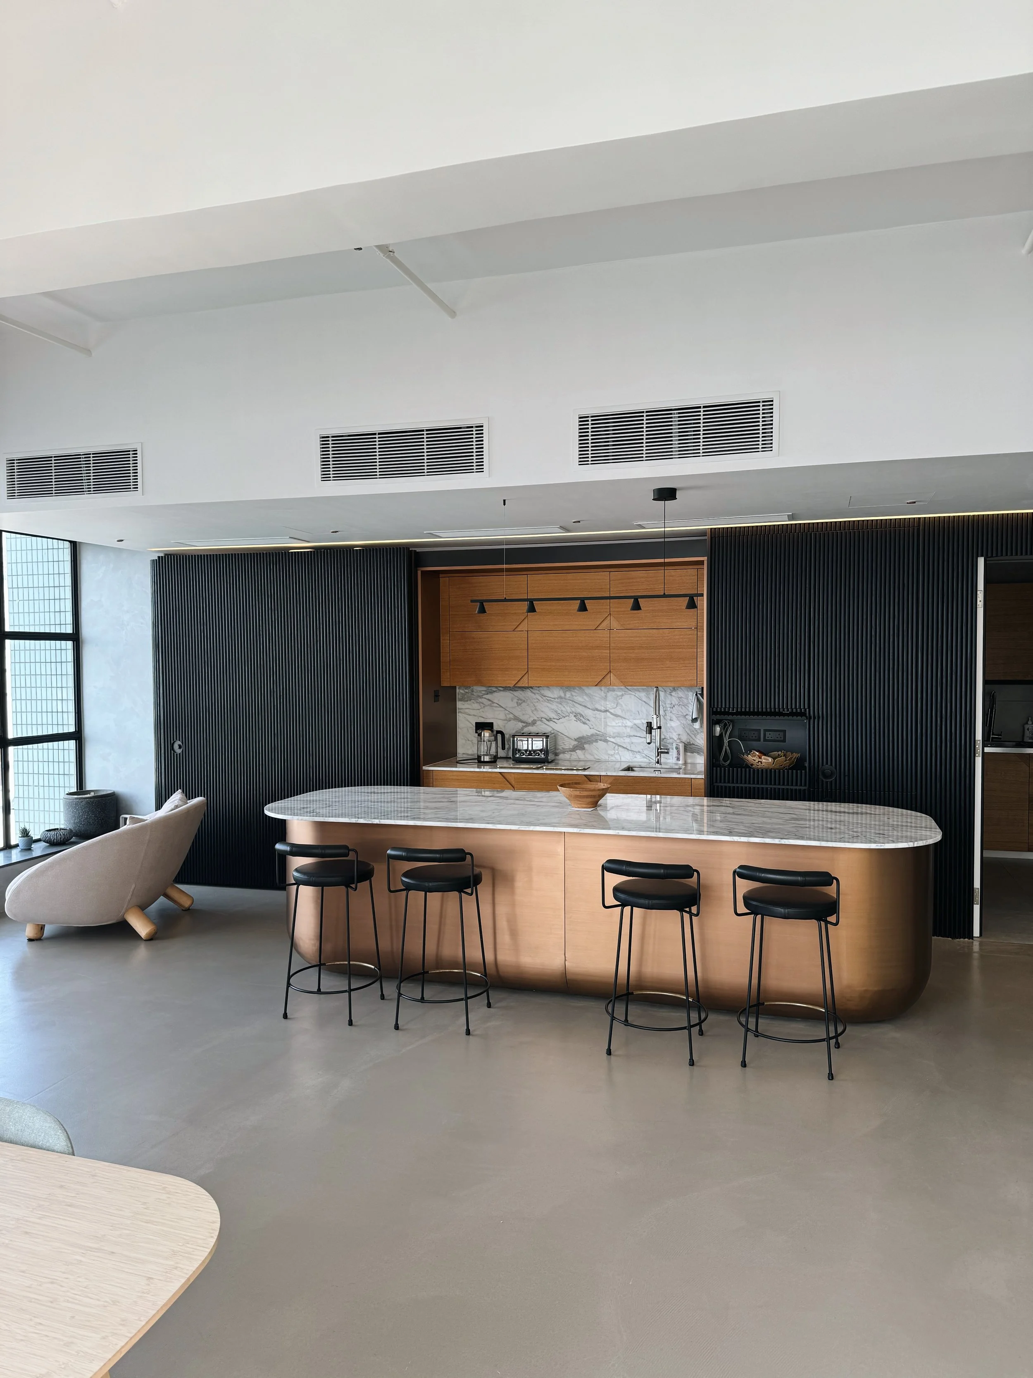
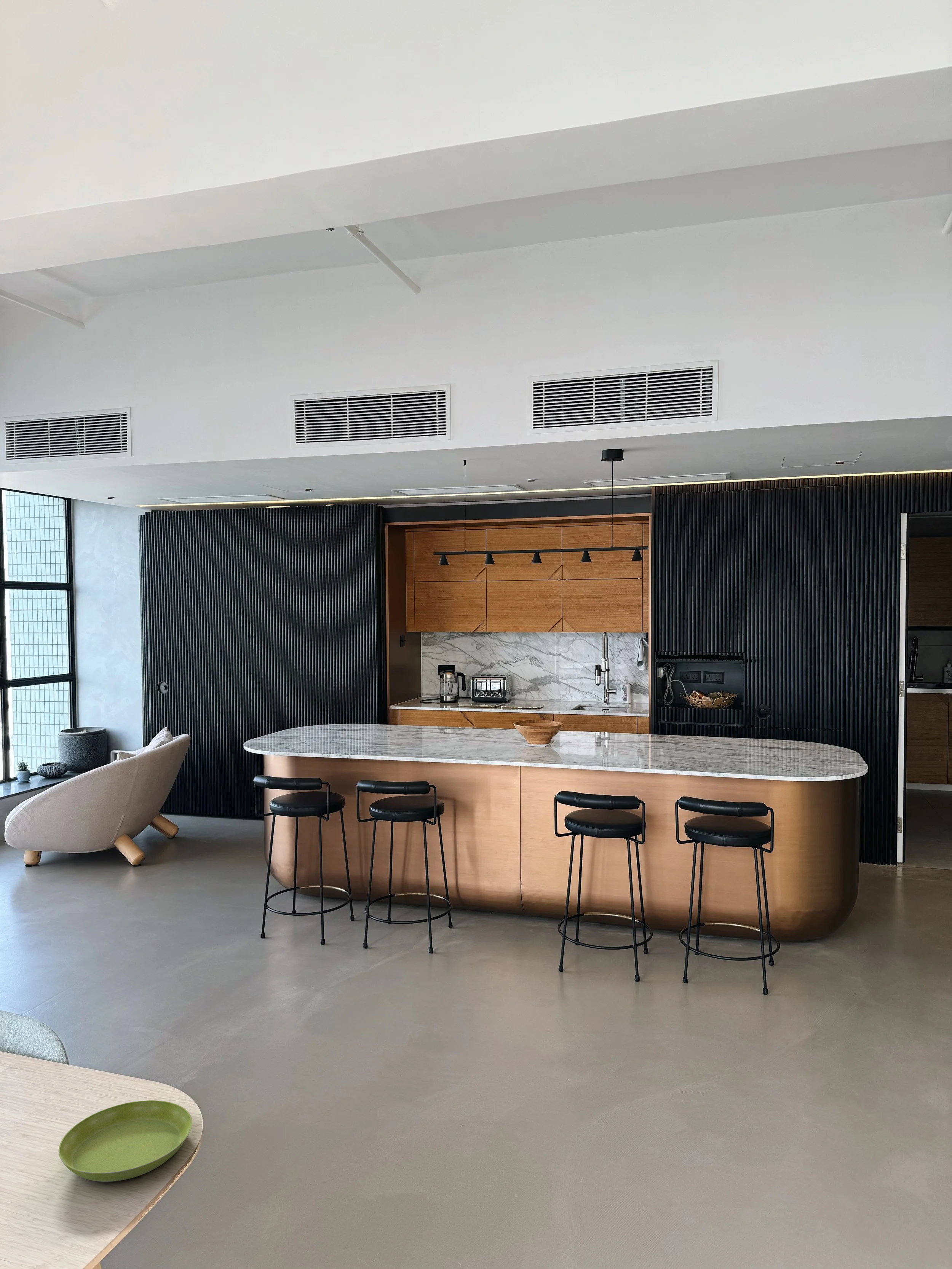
+ saucer (127, 1143)
